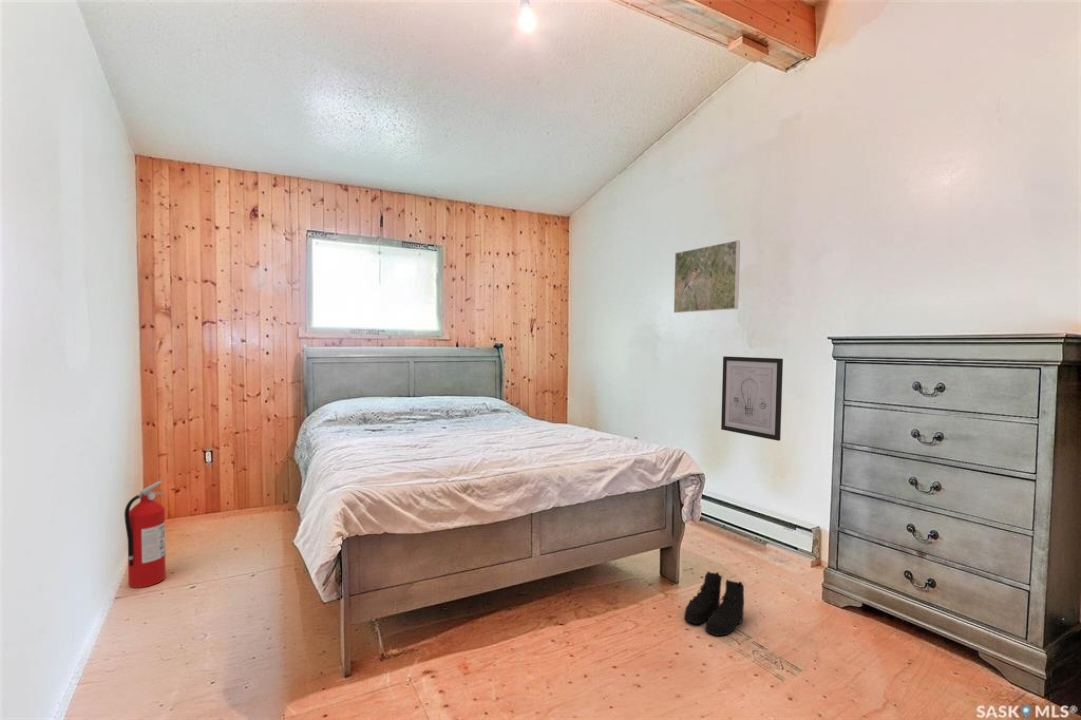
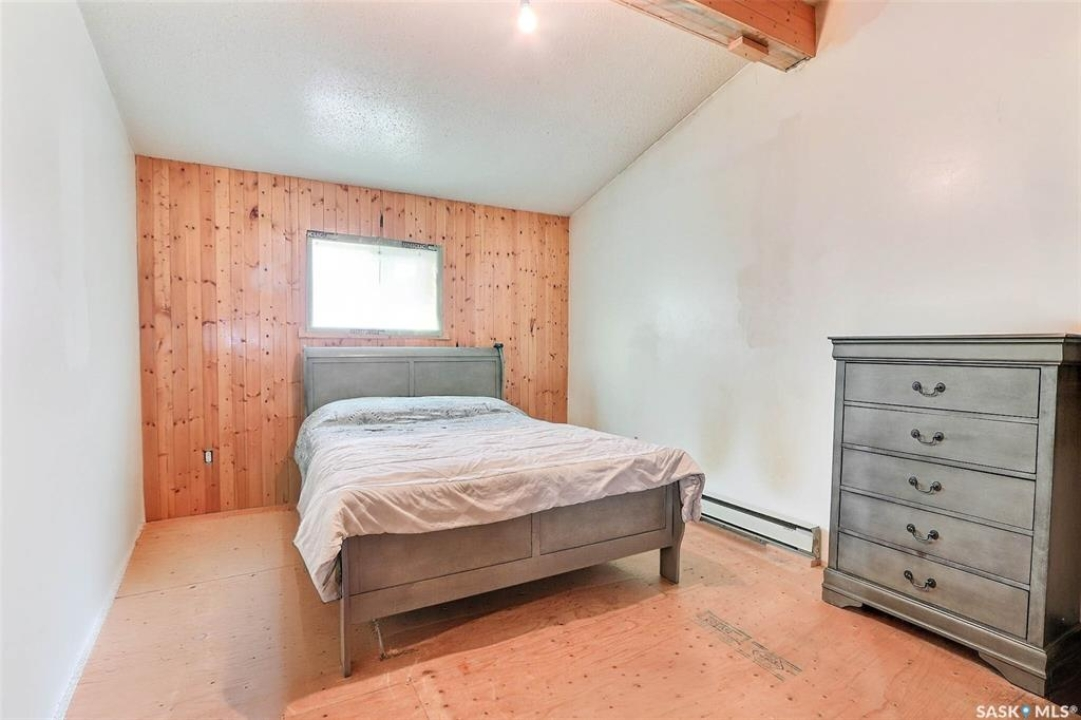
- fire extinguisher (146, 533)
- boots (715, 599)
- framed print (704, 279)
- wall art (750, 396)
